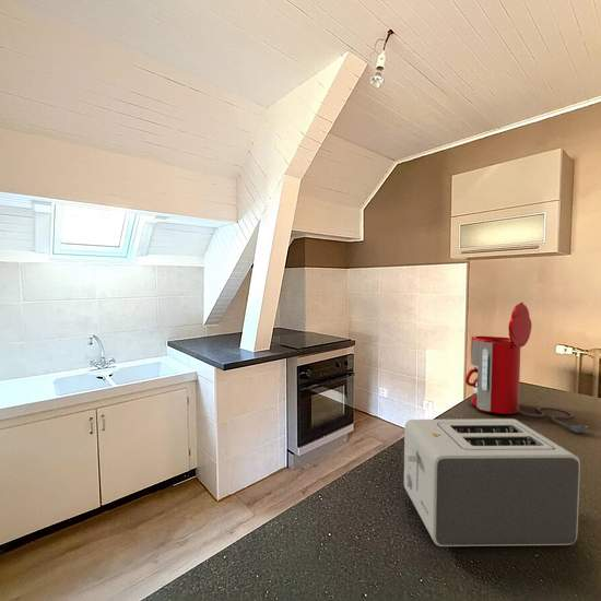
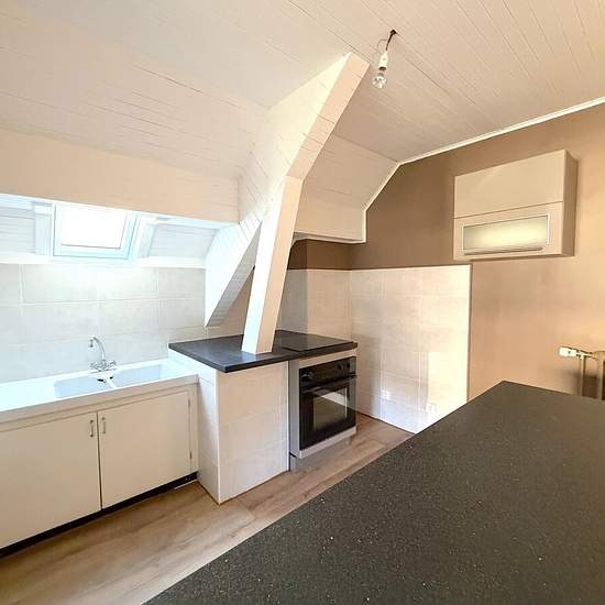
- toaster (475, 476)
- coffee maker (519, 357)
